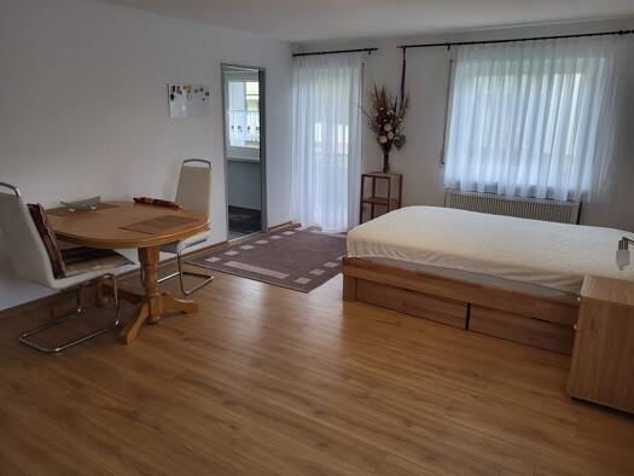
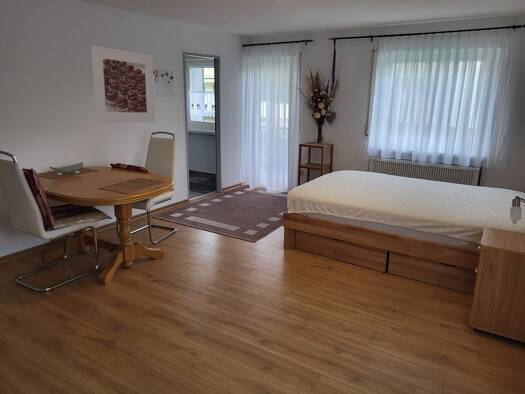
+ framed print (125, 87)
